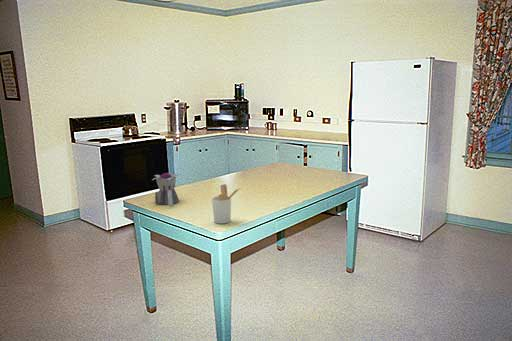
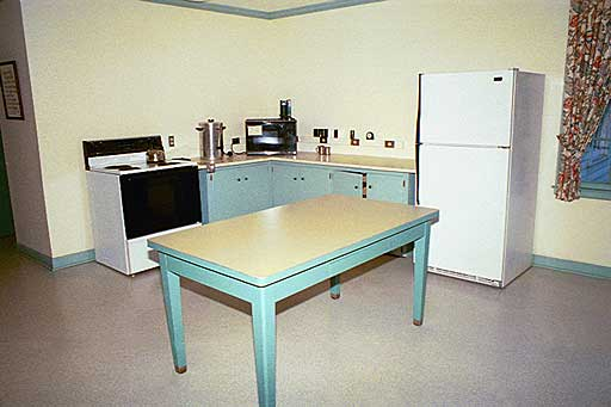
- teapot (167, 188)
- utensil holder (226, 203)
